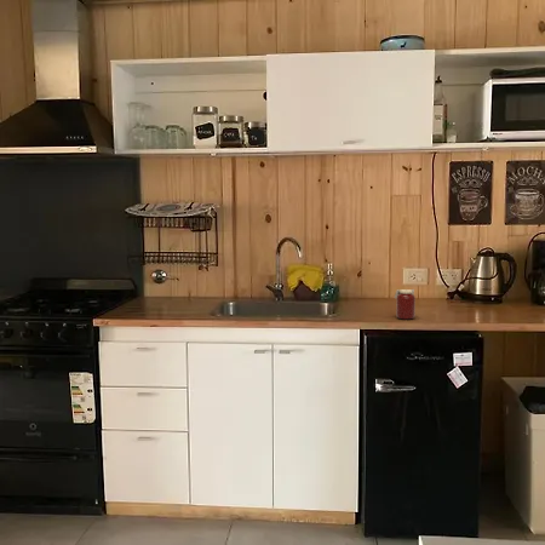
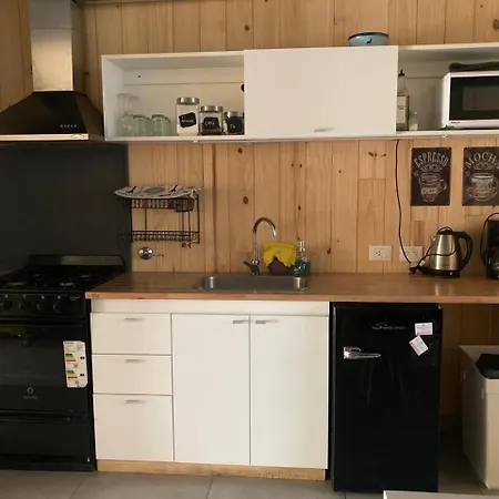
- jar (405, 303)
